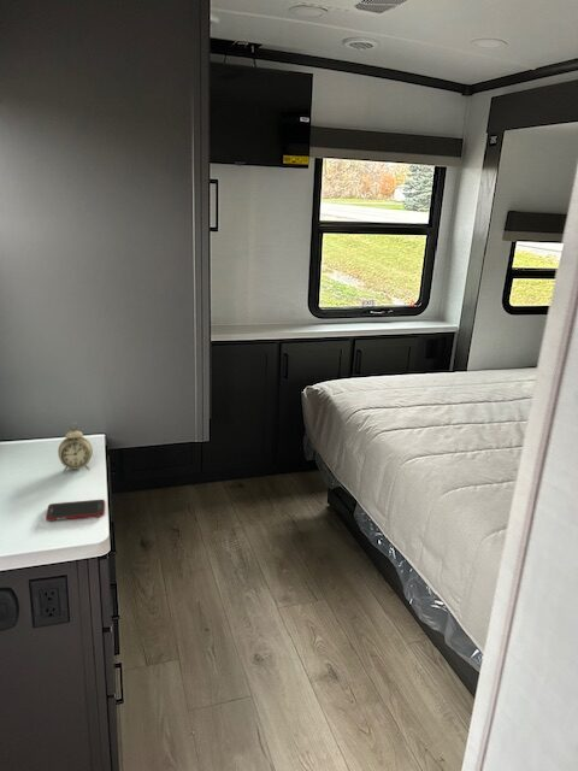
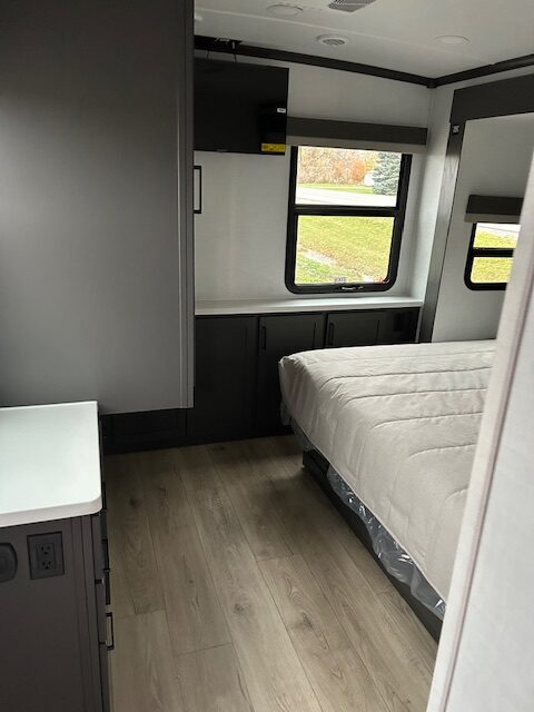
- alarm clock (75, 446)
- cell phone (76, 510)
